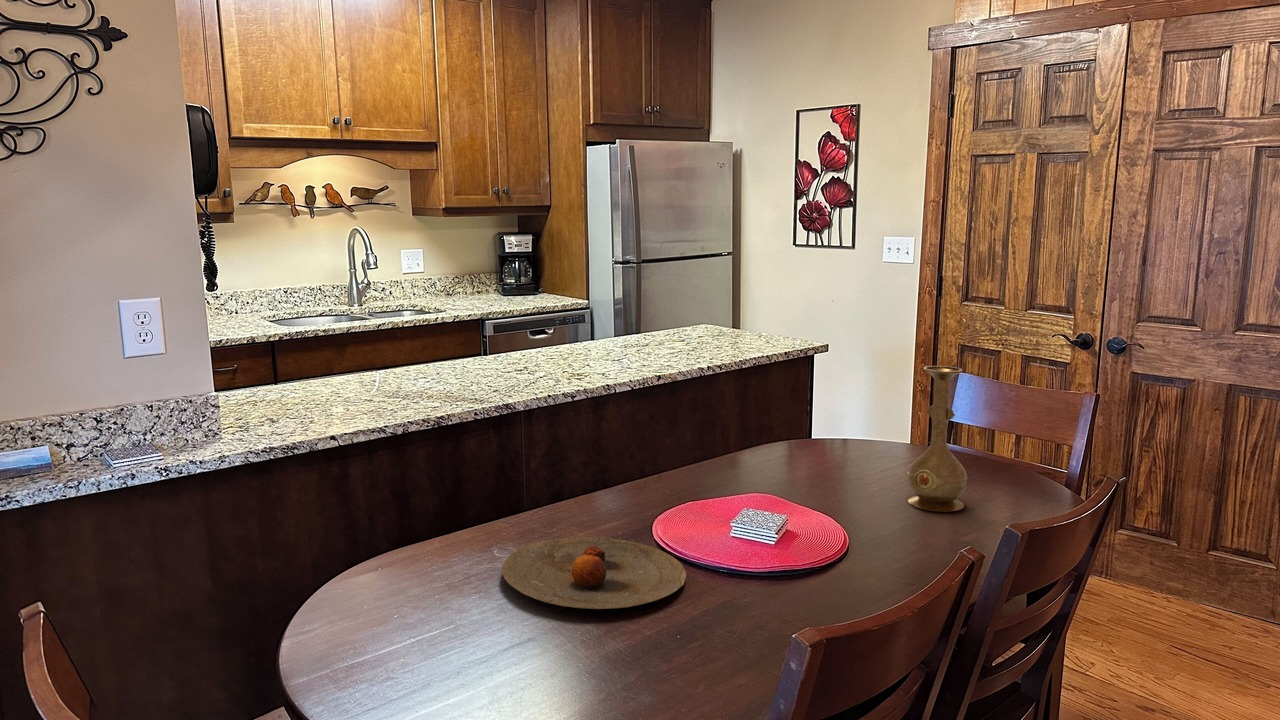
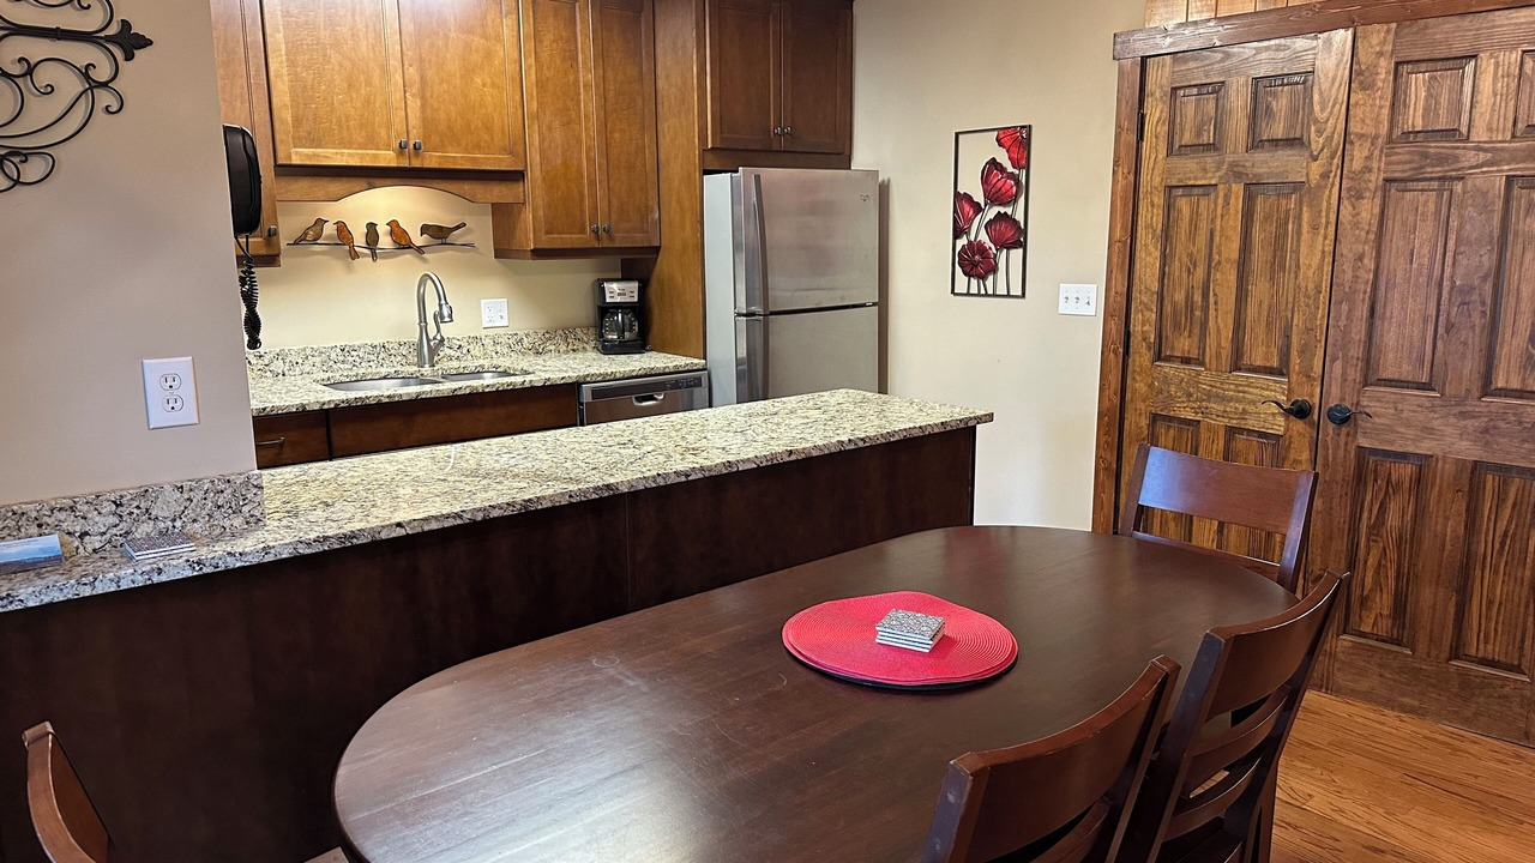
- vase (939, 436)
- plate (594, 562)
